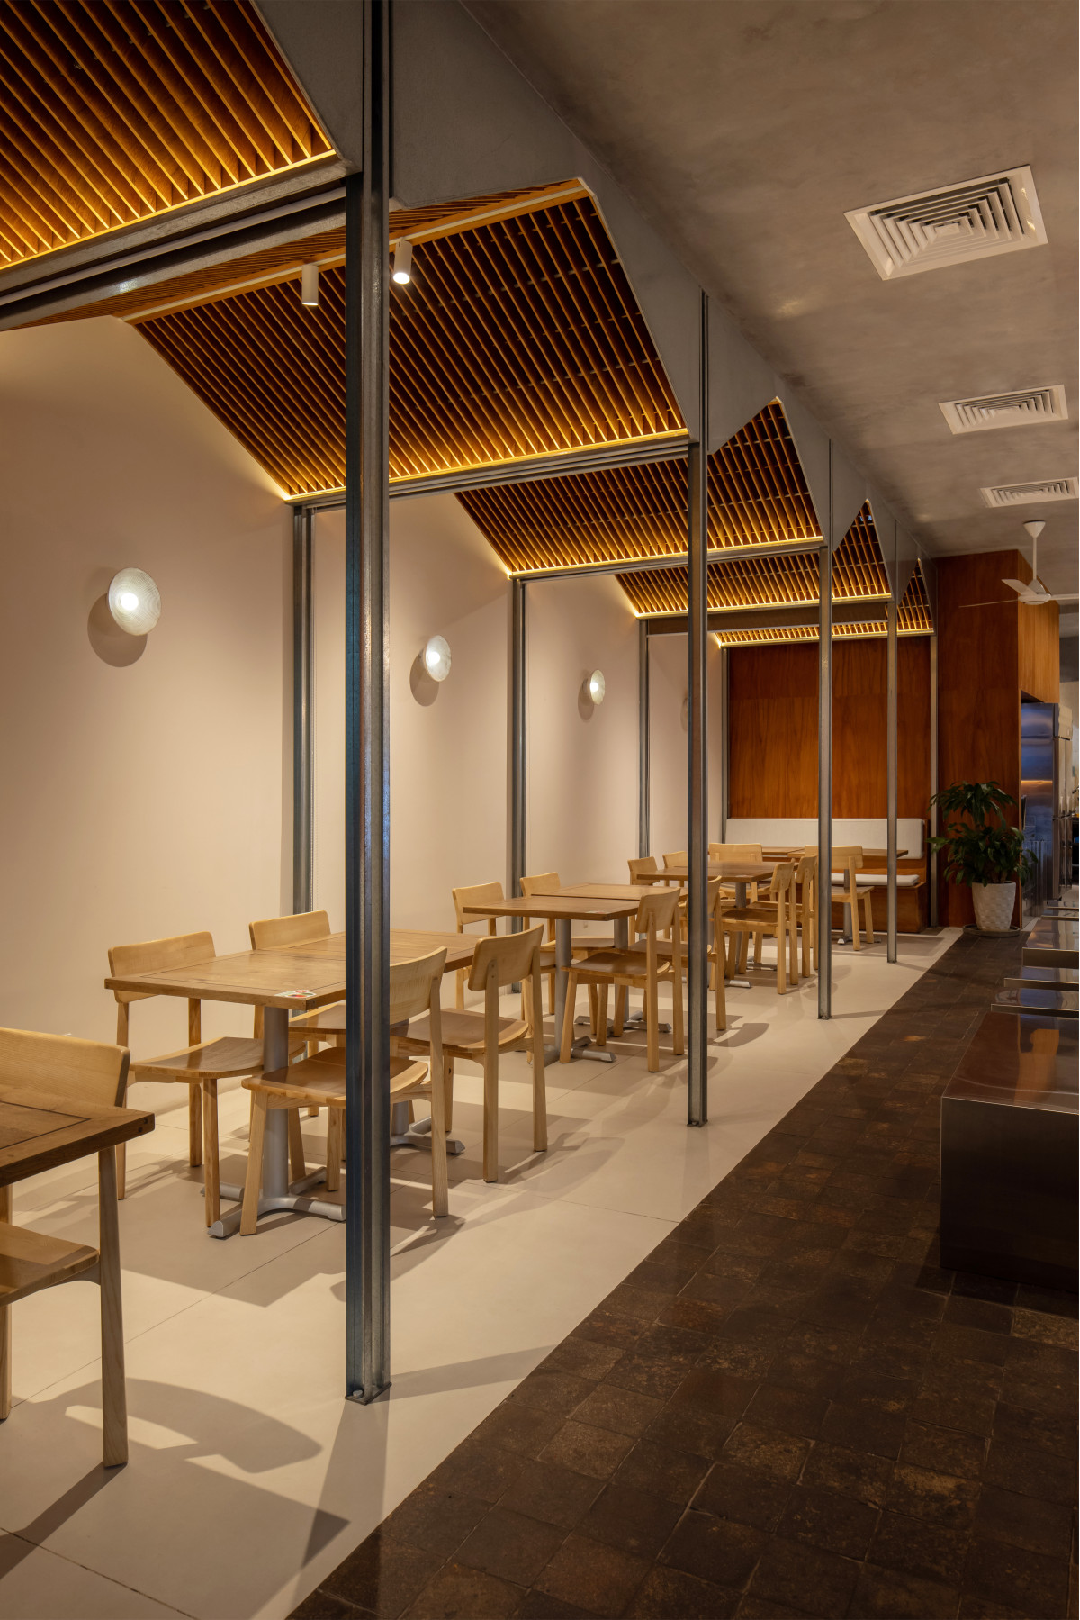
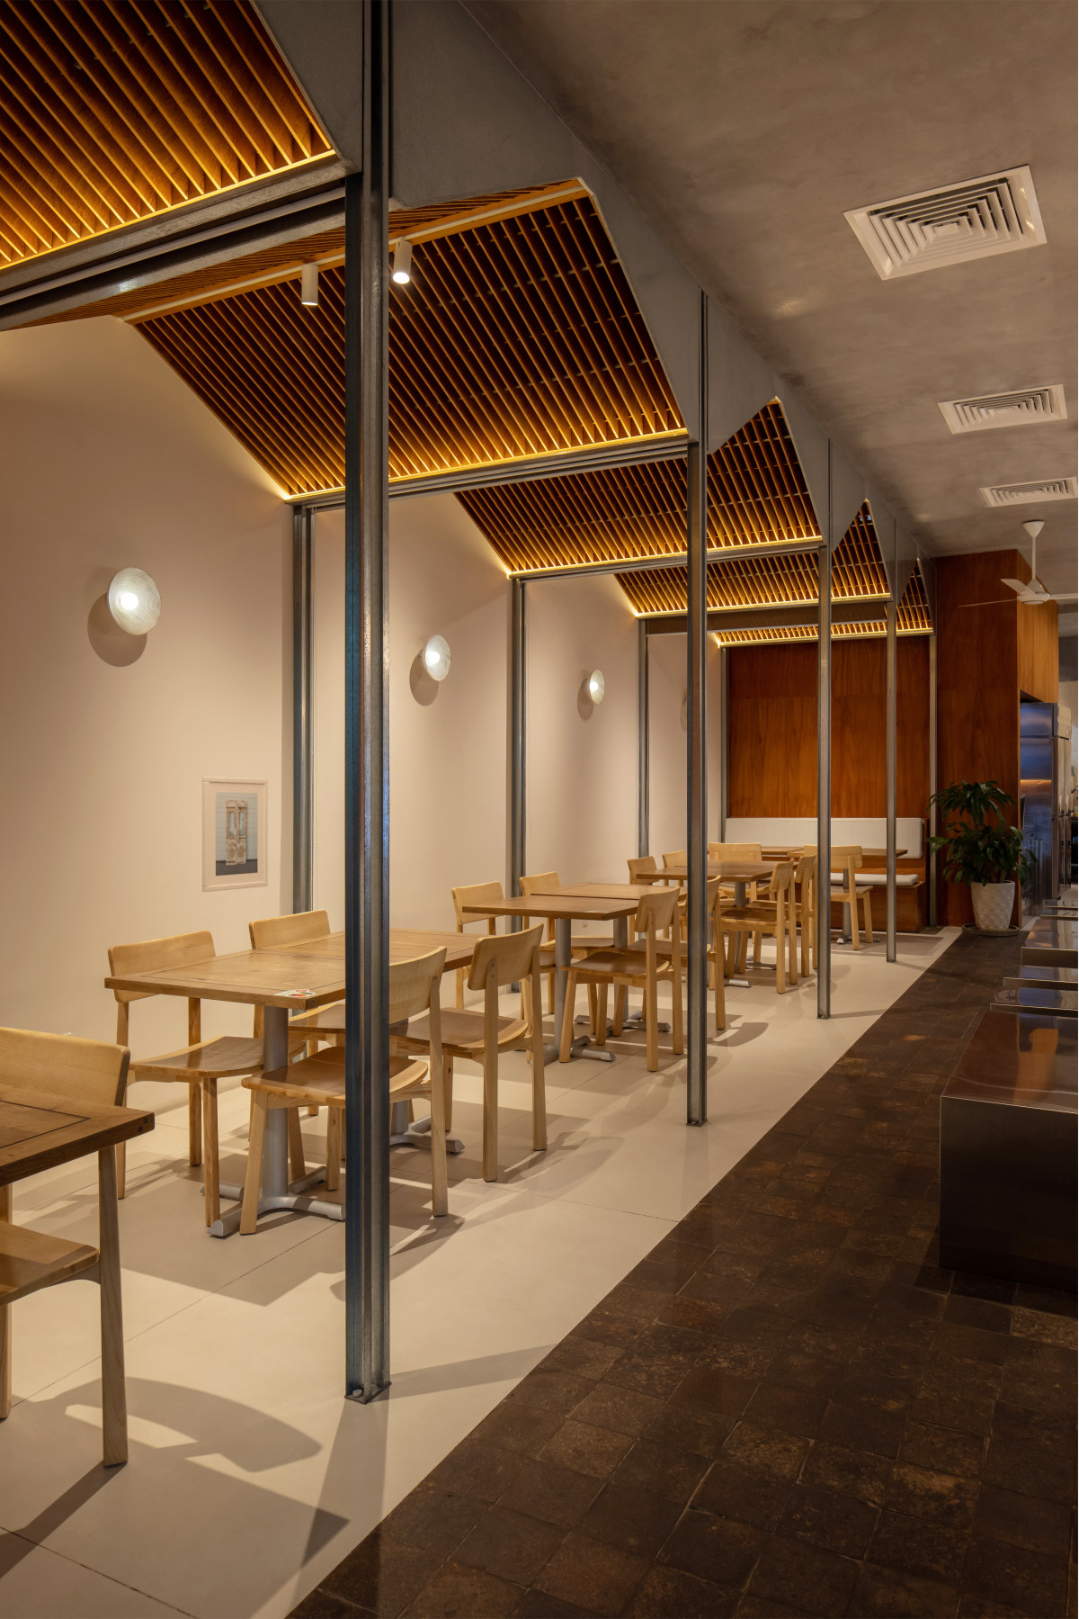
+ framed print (236, 834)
